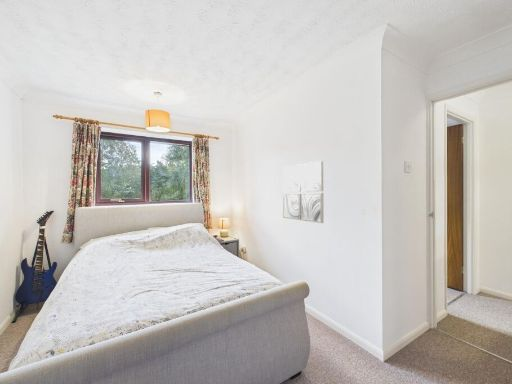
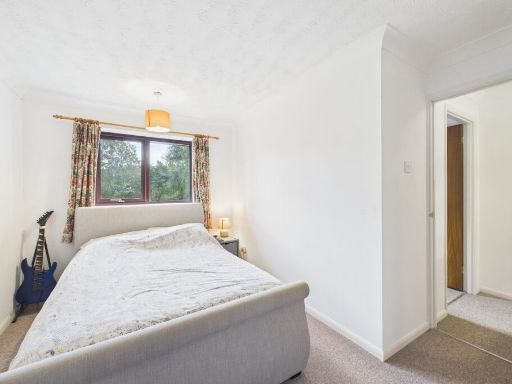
- wall art (300, 191)
